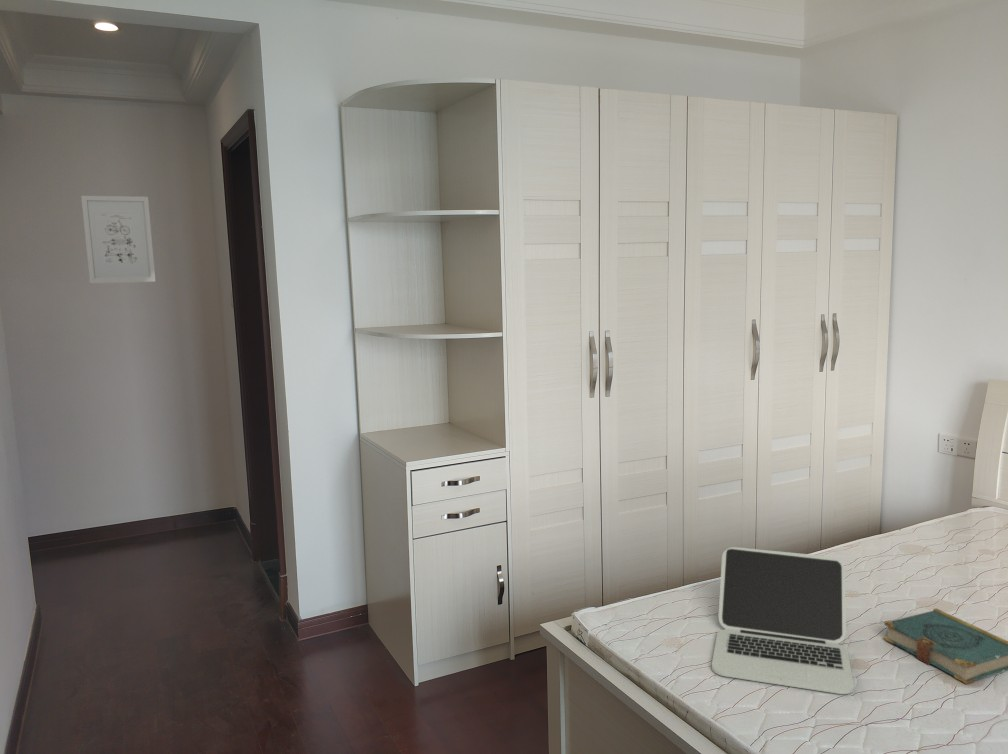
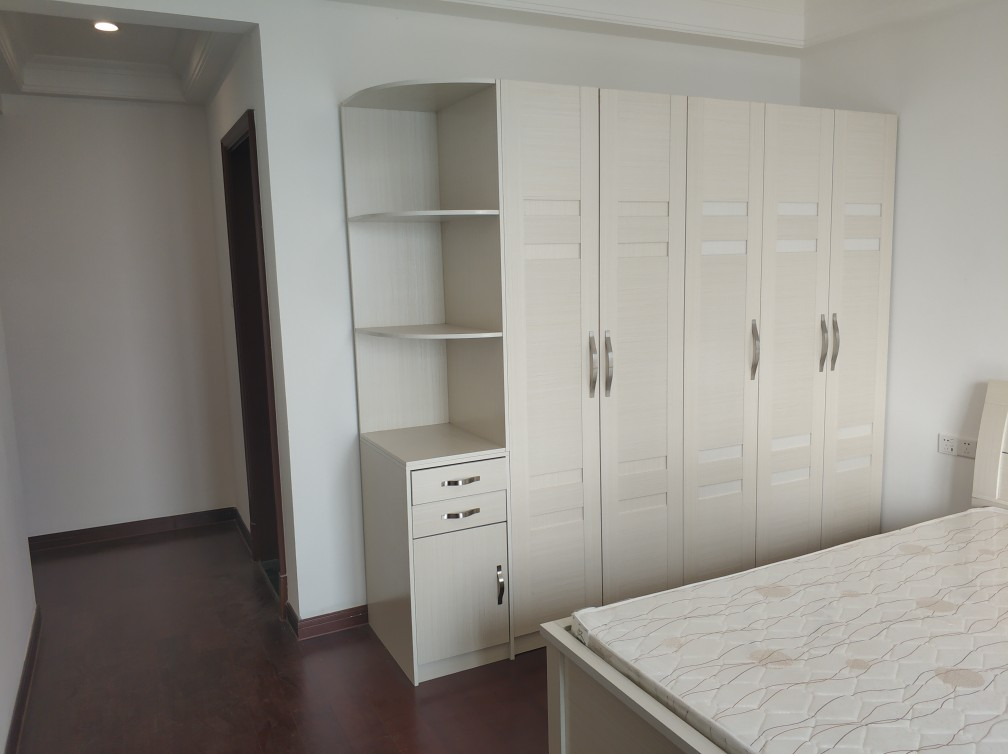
- wall art (119, 239)
- laptop (781, 612)
- book (948, 642)
